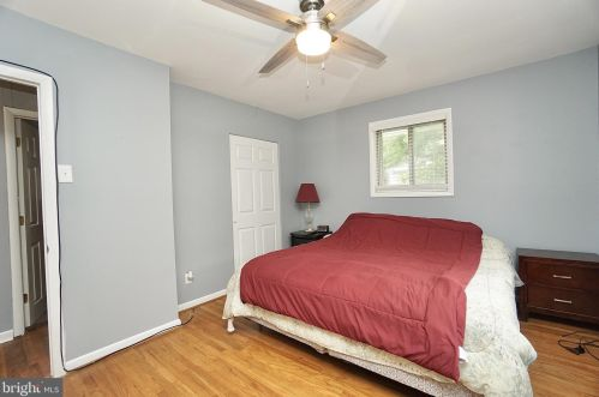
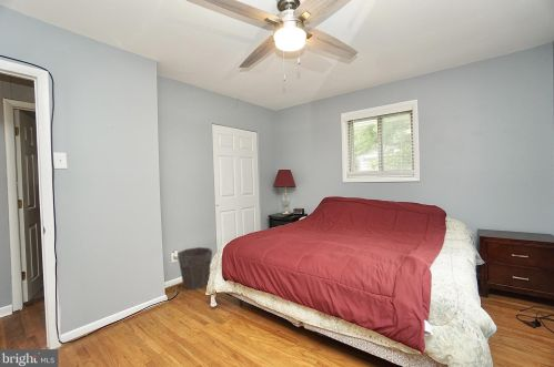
+ waste bin (195, 267)
